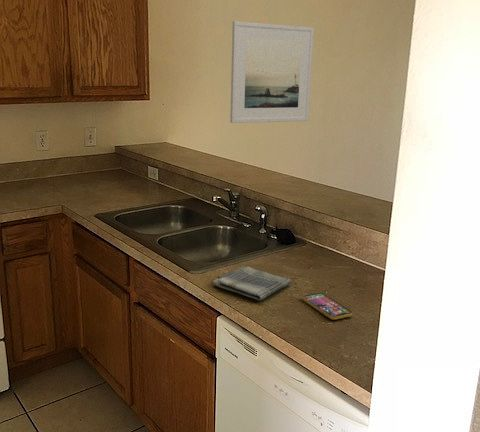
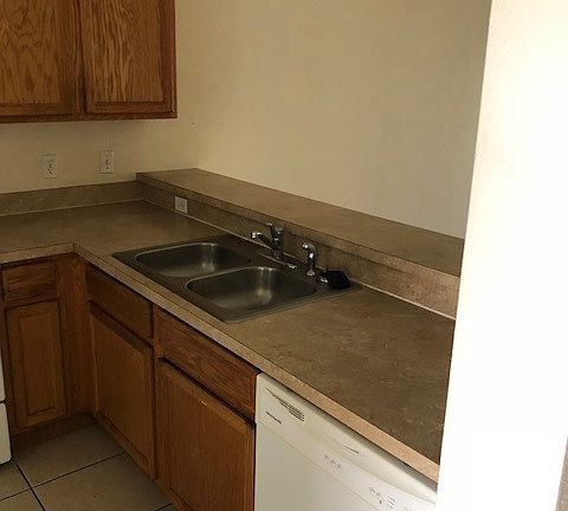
- dish towel (251, 280)
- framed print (272, 74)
- smartphone (326, 305)
